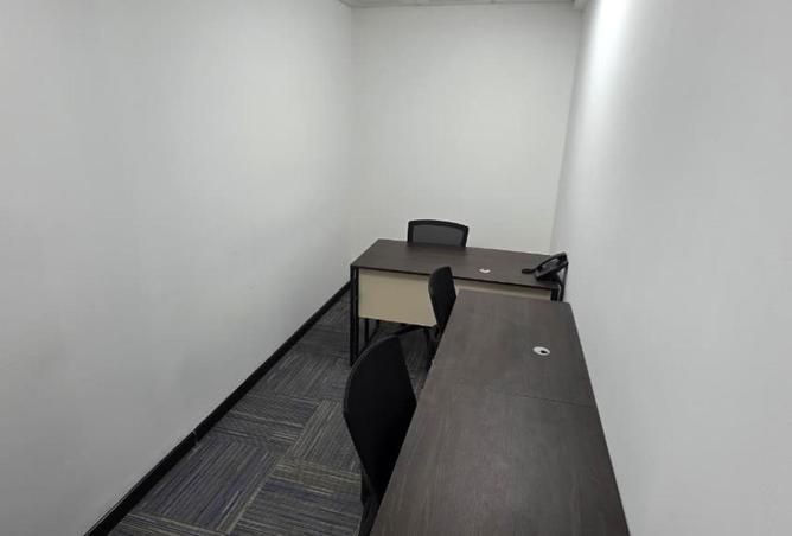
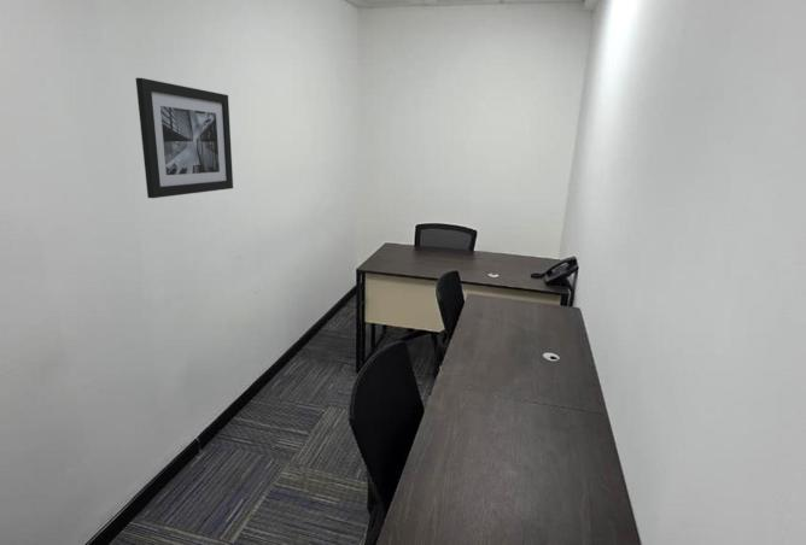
+ wall art (191, 141)
